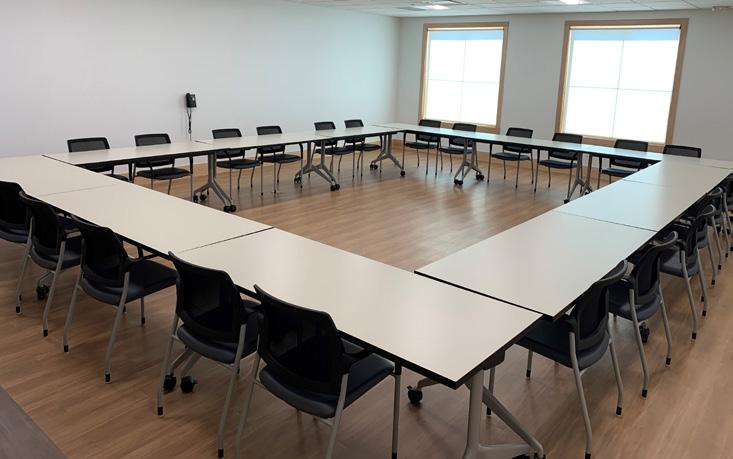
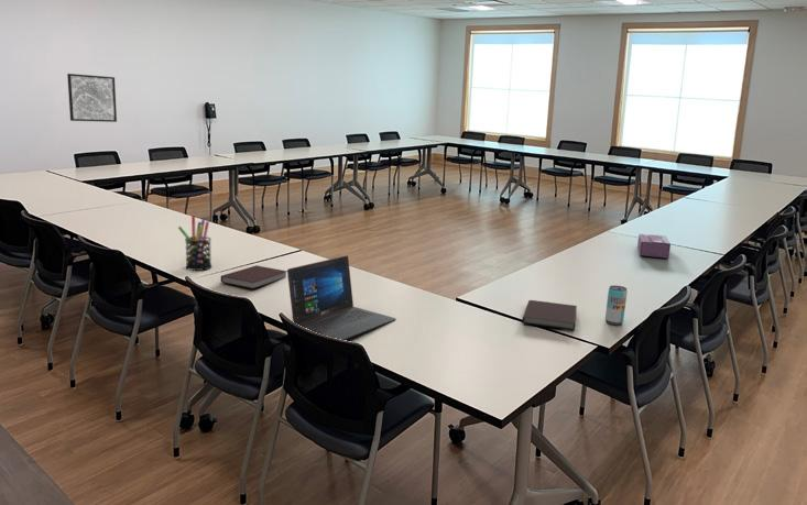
+ pen holder (194, 242)
+ tissue box (653, 244)
+ beverage can (615, 305)
+ notebook (254, 276)
+ notebook (549, 314)
+ laptop (343, 295)
+ wall art (92, 98)
